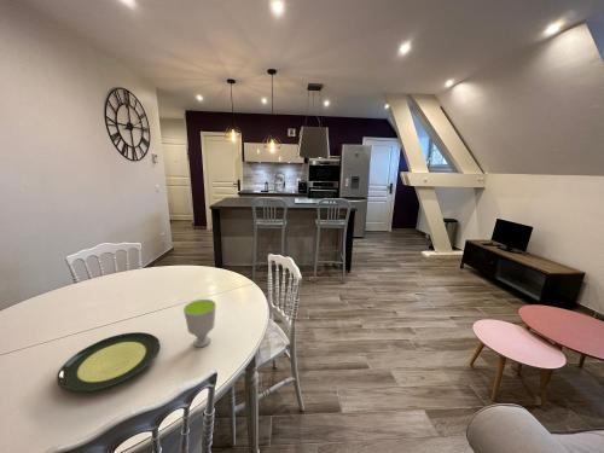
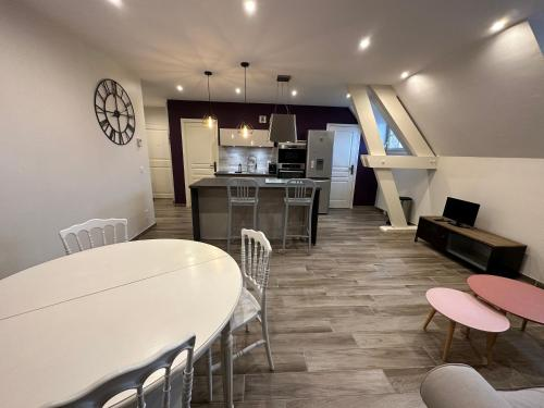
- plate (114, 360)
- cup (201, 324)
